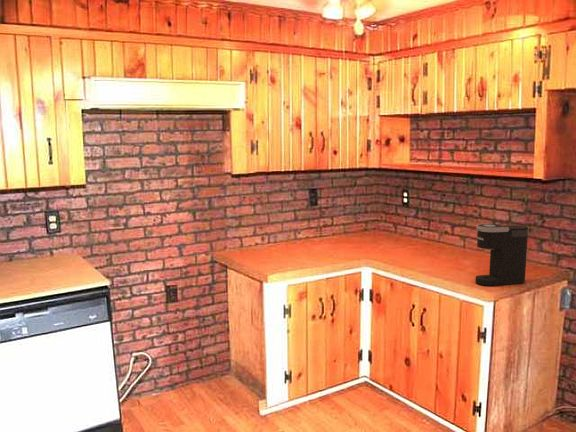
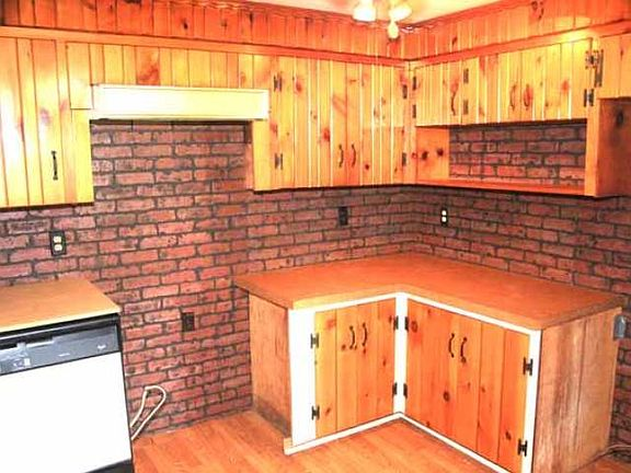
- coffee maker (501, 253)
